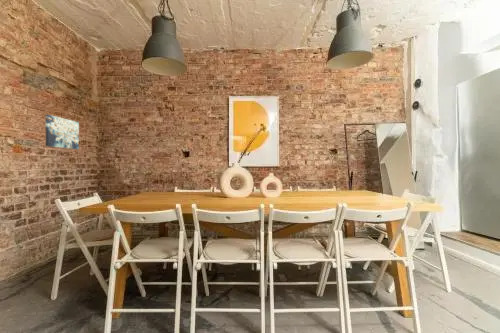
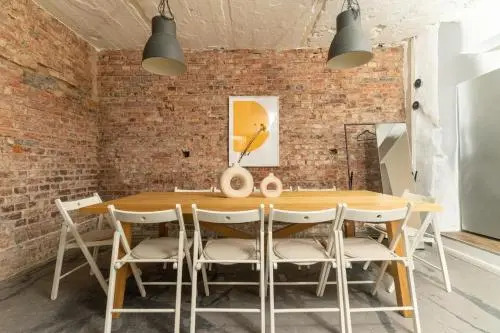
- wall art (63, 133)
